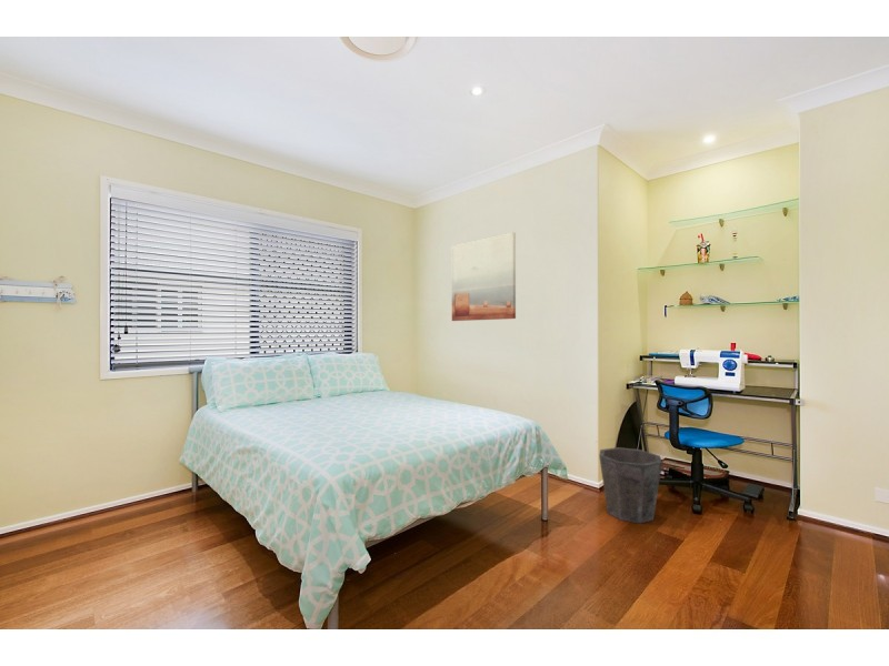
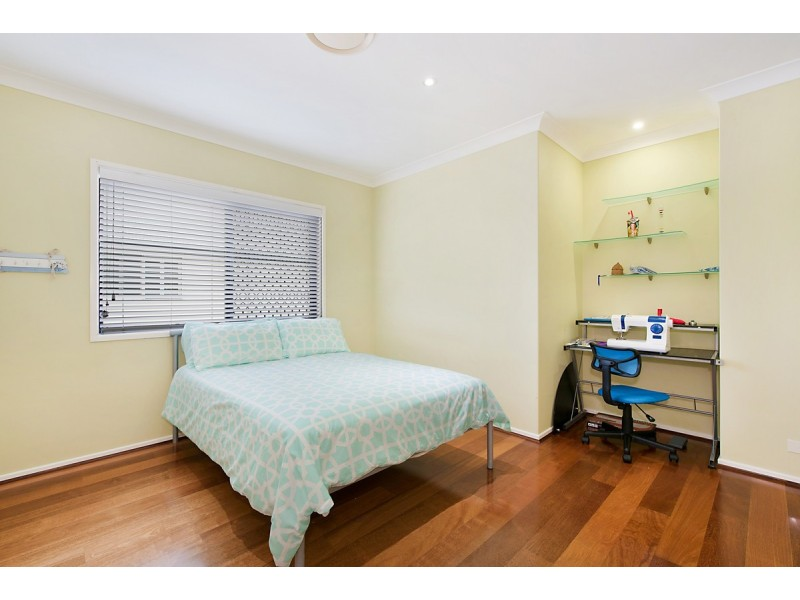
- wall art (481, 280)
- waste bin (629, 484)
